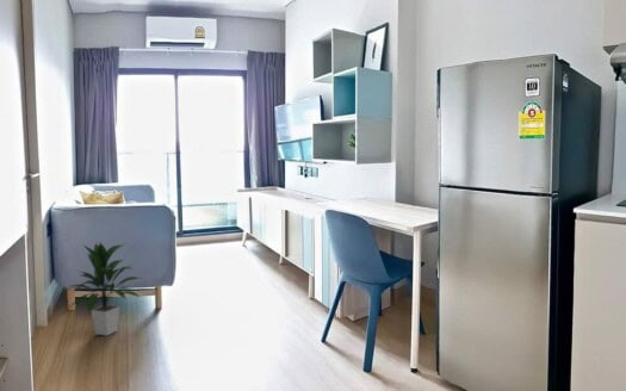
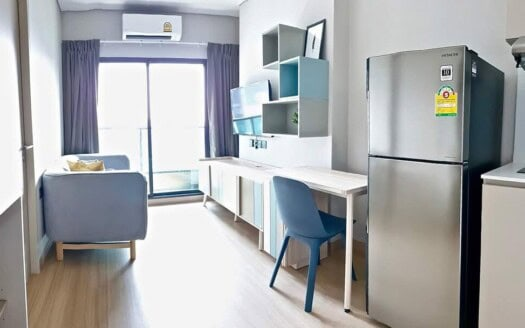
- indoor plant (103, 285)
